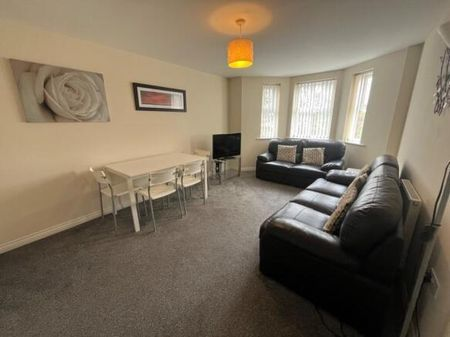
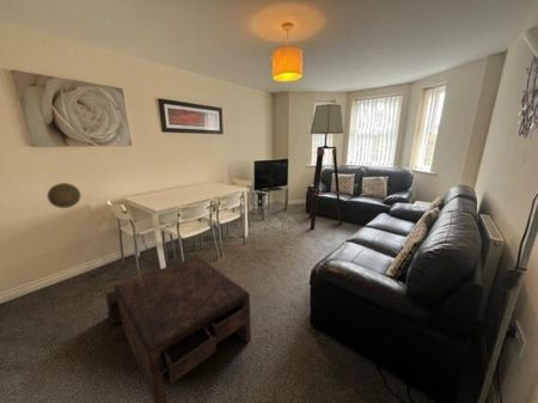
+ coffee table (175, 310)
+ decorative plate (65, 195)
+ floor lamp (320, 167)
